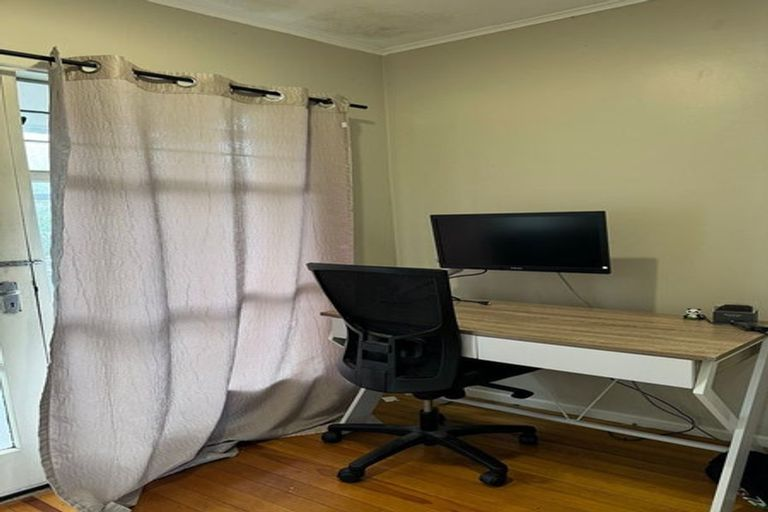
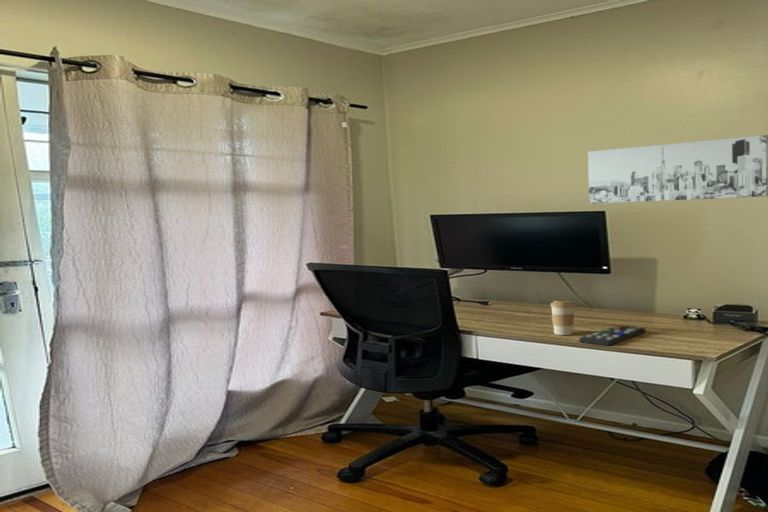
+ coffee cup (563, 316)
+ wall art (671, 172)
+ remote control (613, 334)
